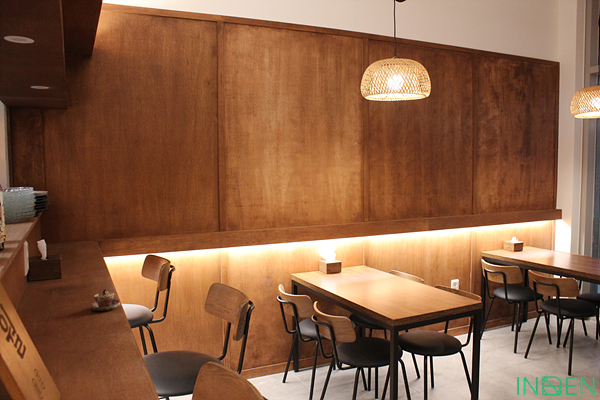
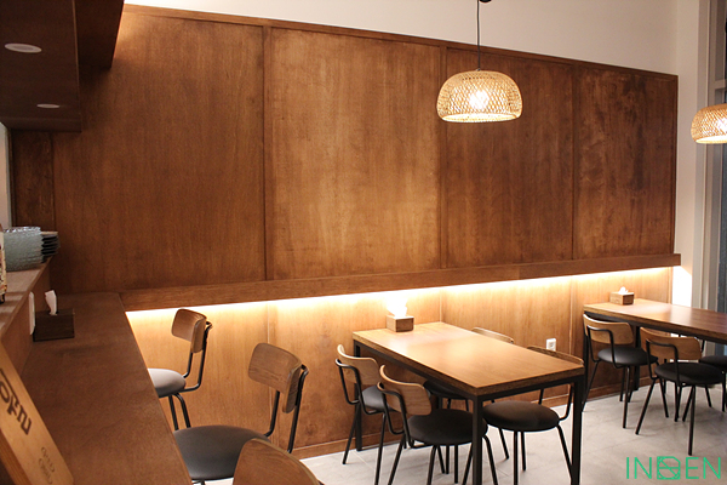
- teacup (105, 298)
